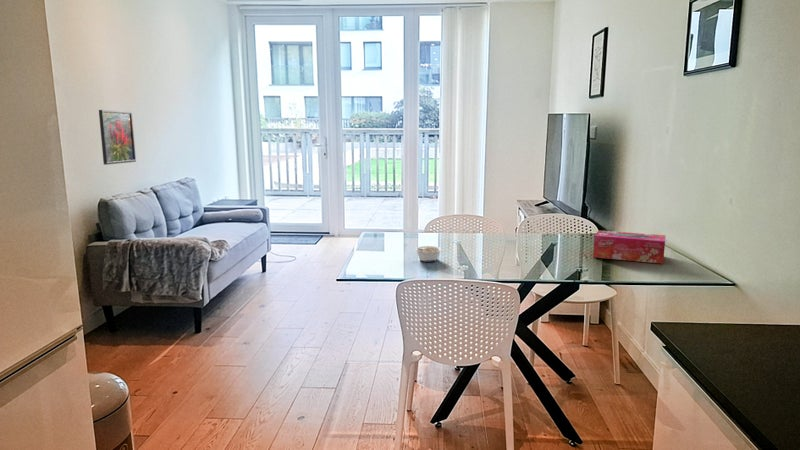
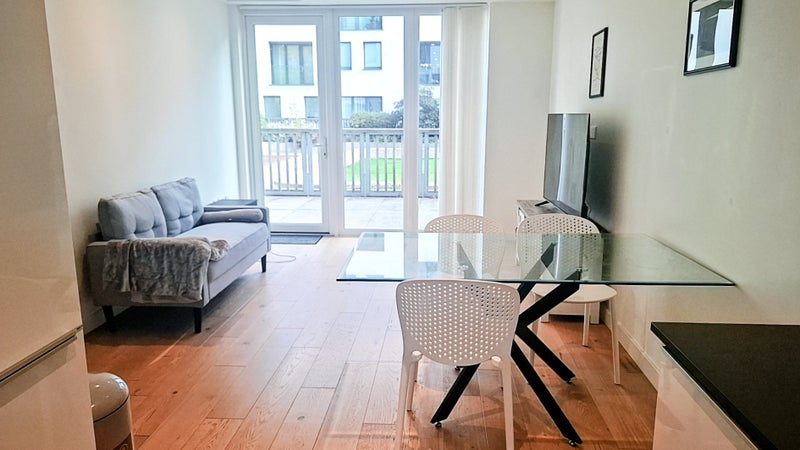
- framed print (118, 137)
- legume (428, 253)
- tissue box (629, 246)
